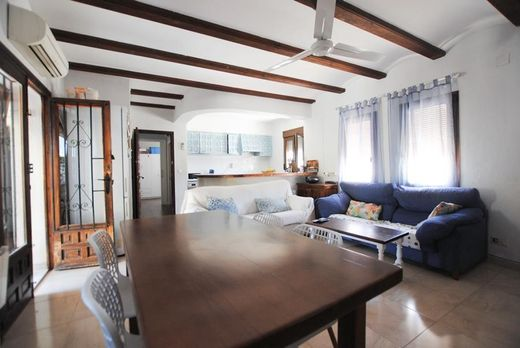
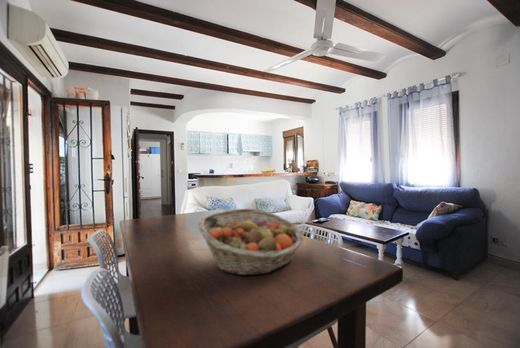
+ fruit basket (252, 236)
